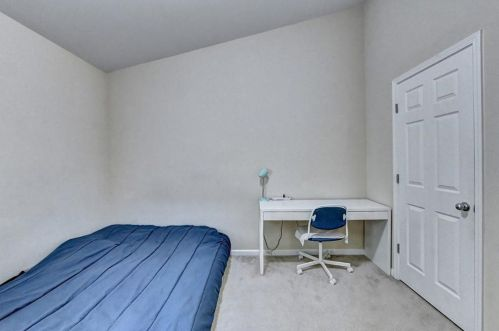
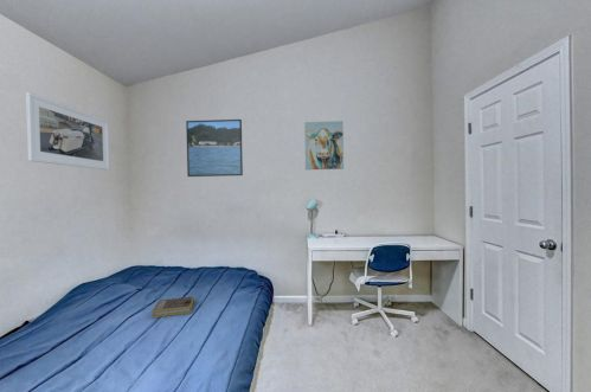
+ book (174, 306)
+ wall art (323, 144)
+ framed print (75, 137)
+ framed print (214, 148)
